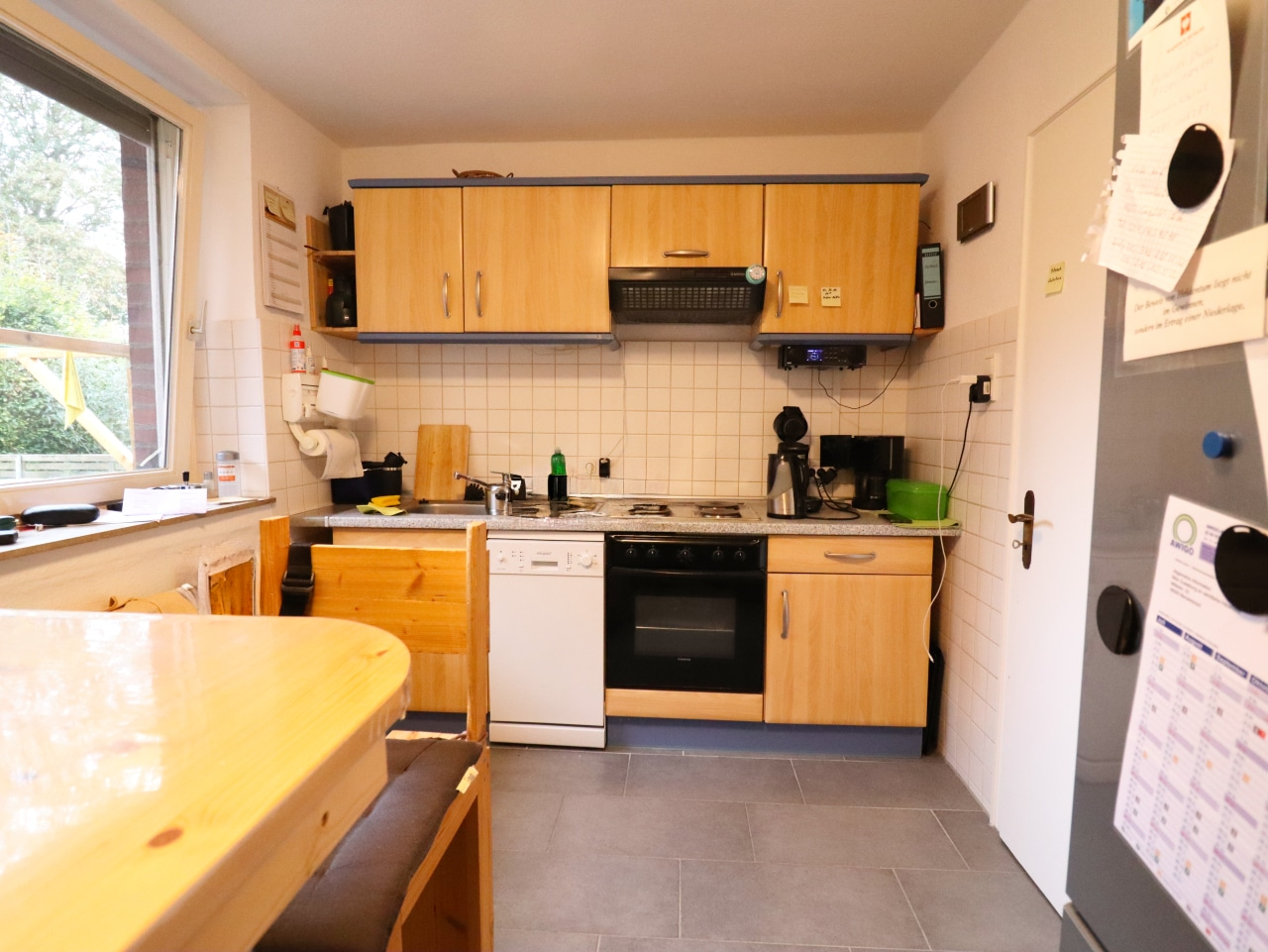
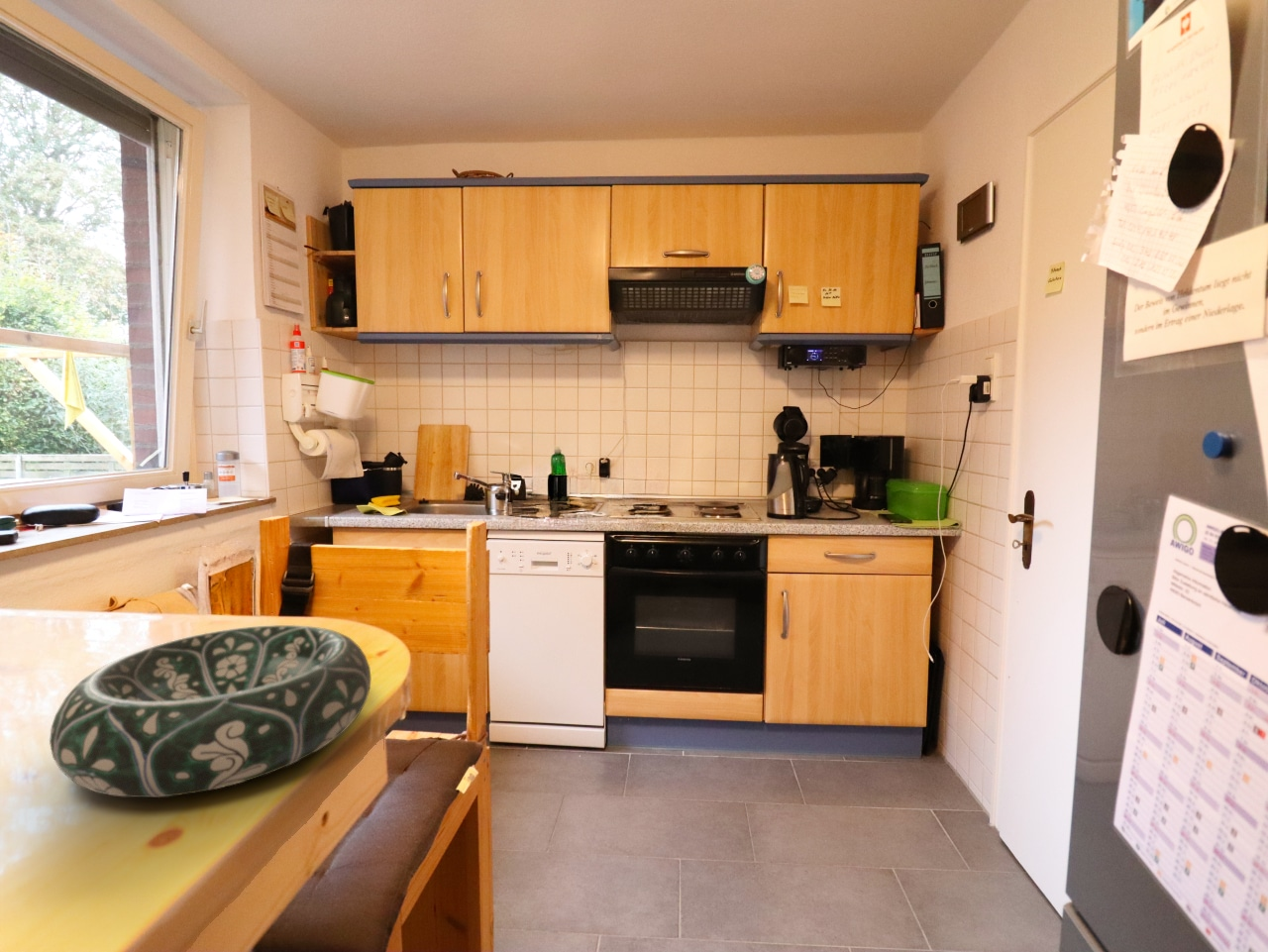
+ decorative bowl (230, 697)
